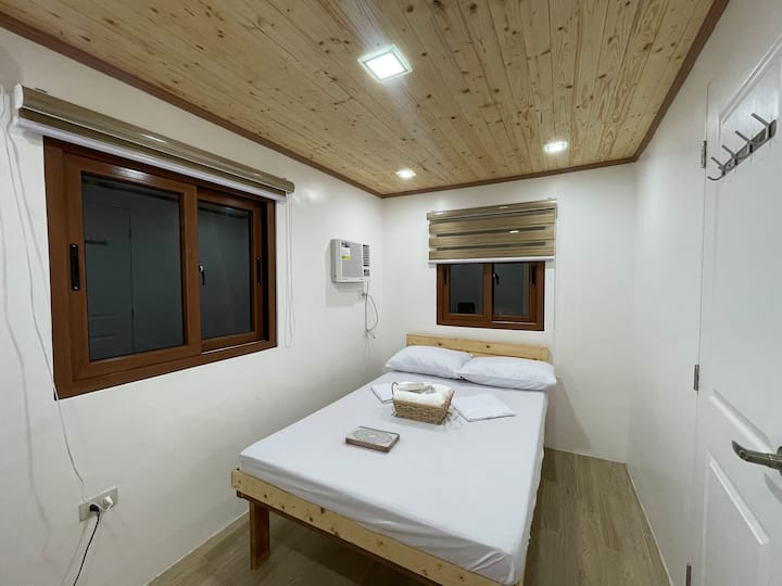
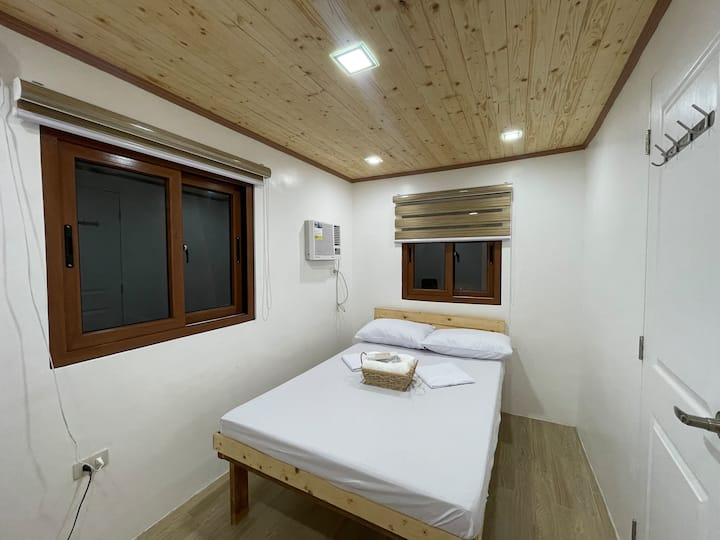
- book (373, 437)
